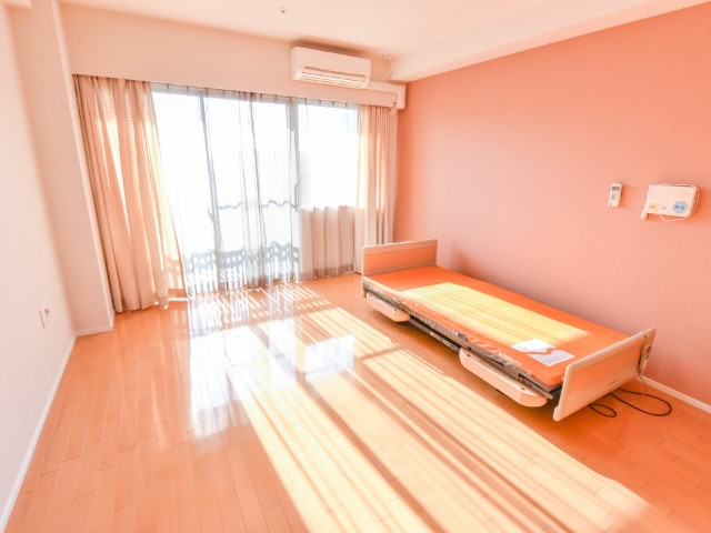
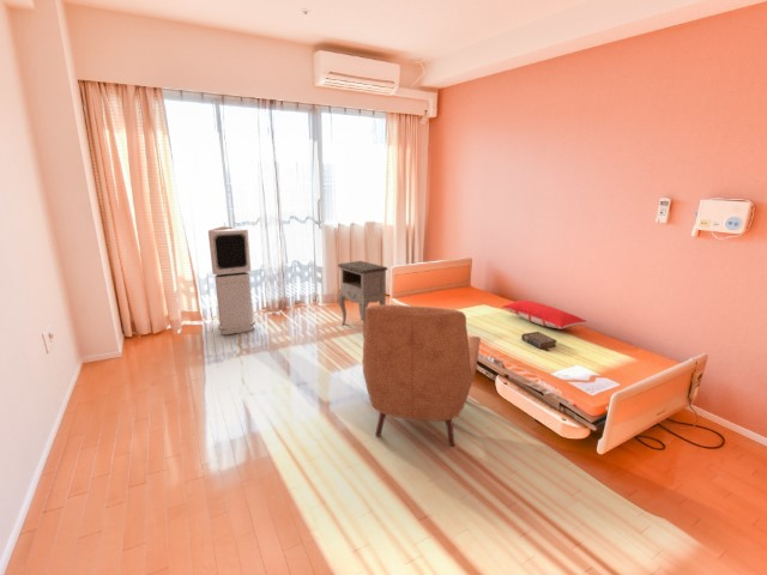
+ book (540, 340)
+ chair (419, 359)
+ nightstand (362, 297)
+ air purifier (230, 279)
+ pillow (542, 314)
